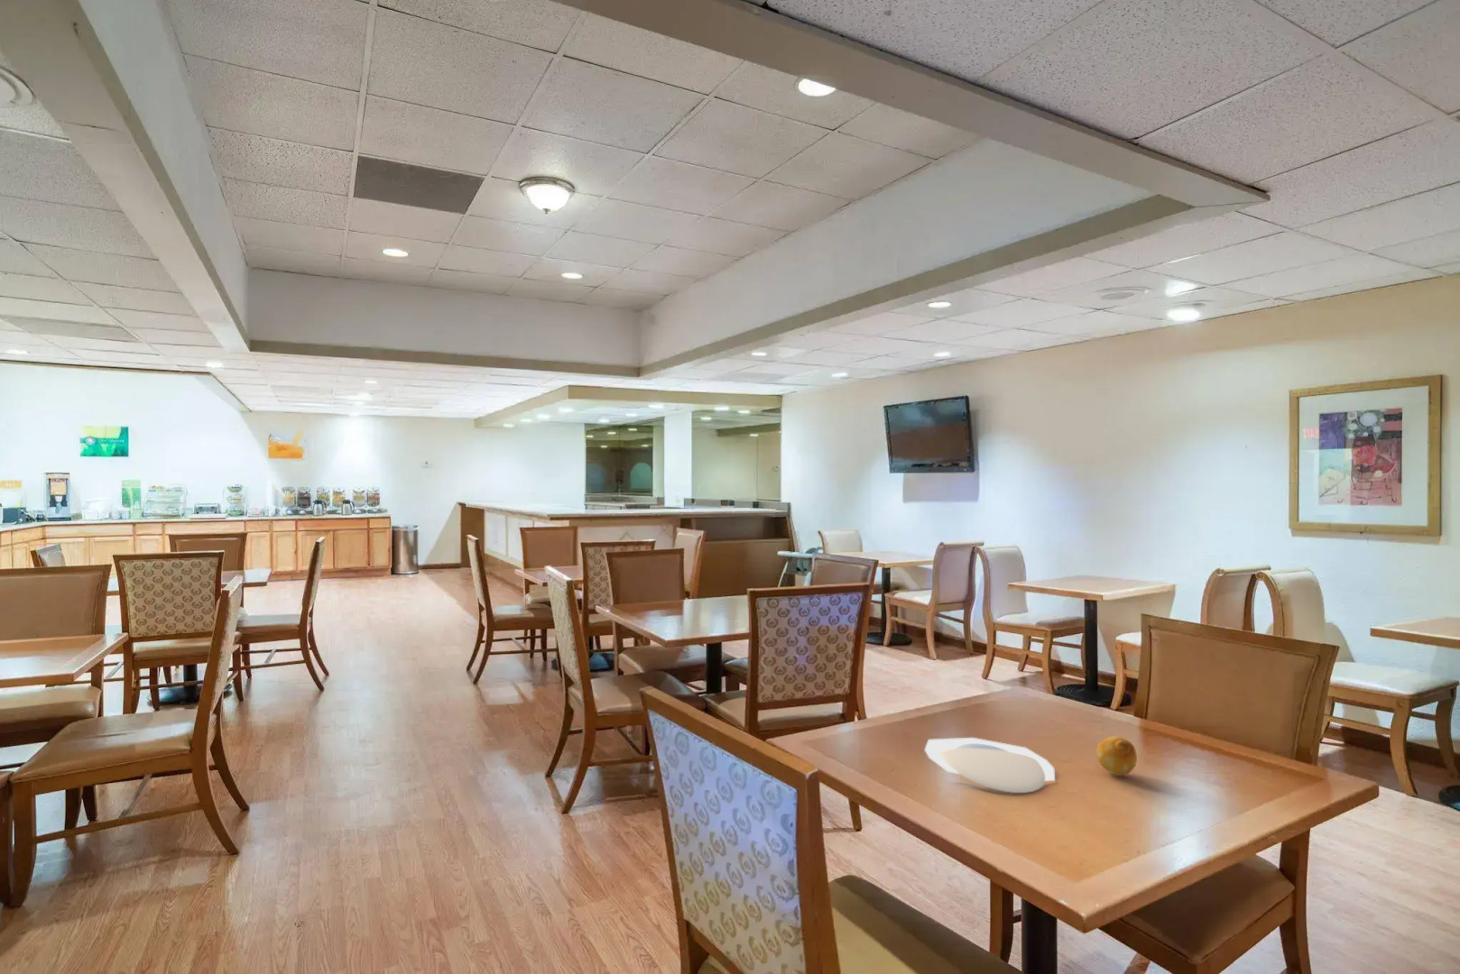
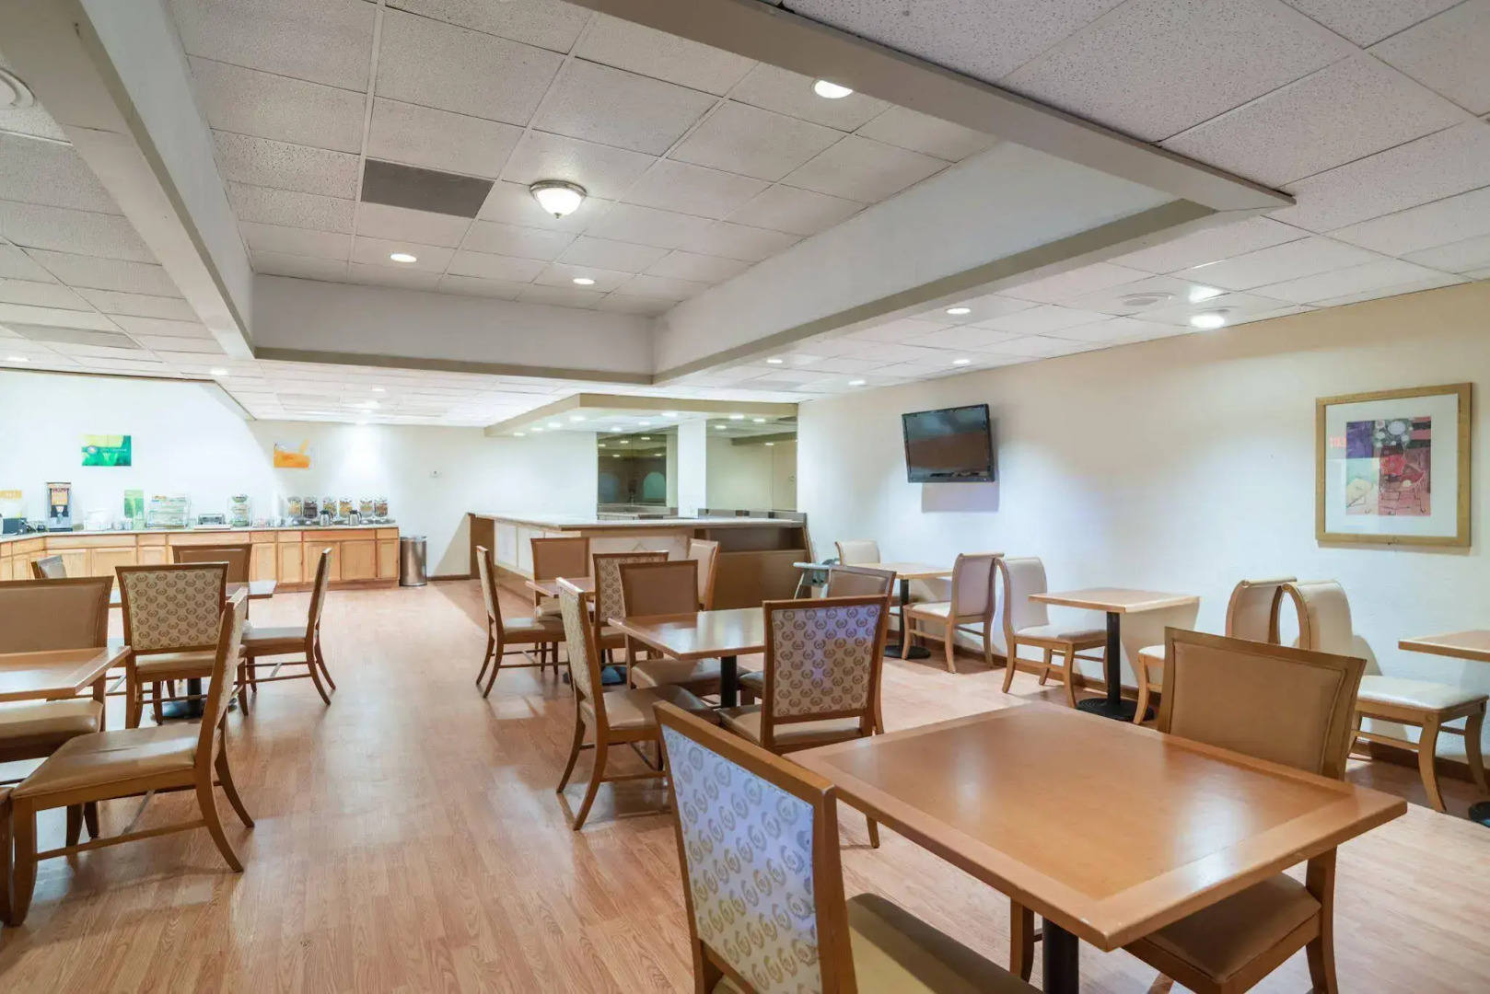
- fruit (1116, 754)
- plate (990, 760)
